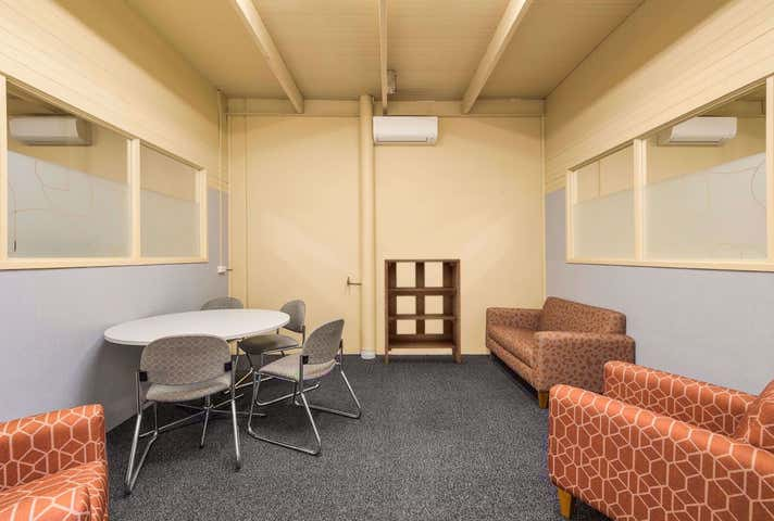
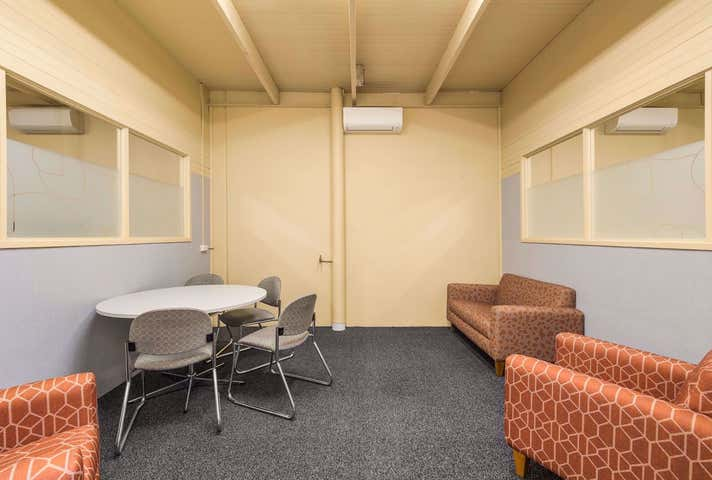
- bookshelf (421, 308)
